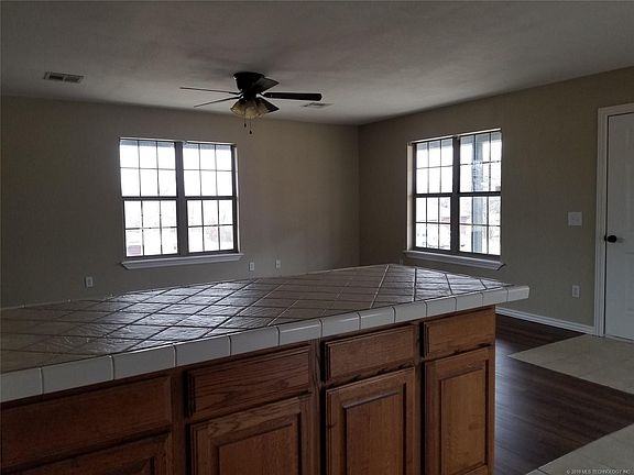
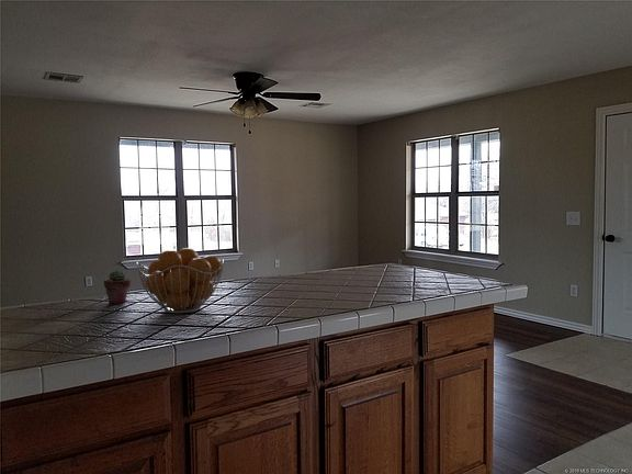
+ potted succulent (116, 285)
+ fruit basket (181, 279)
